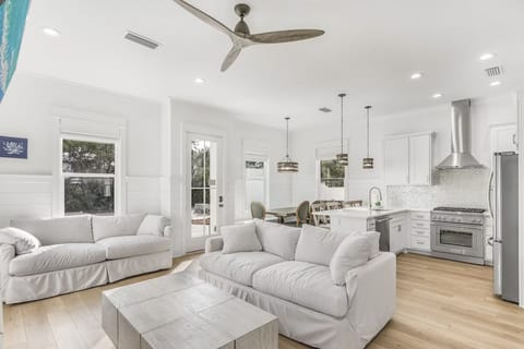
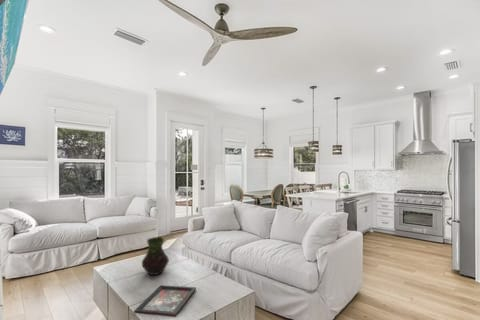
+ vase (155, 255)
+ decorative tray (167, 299)
